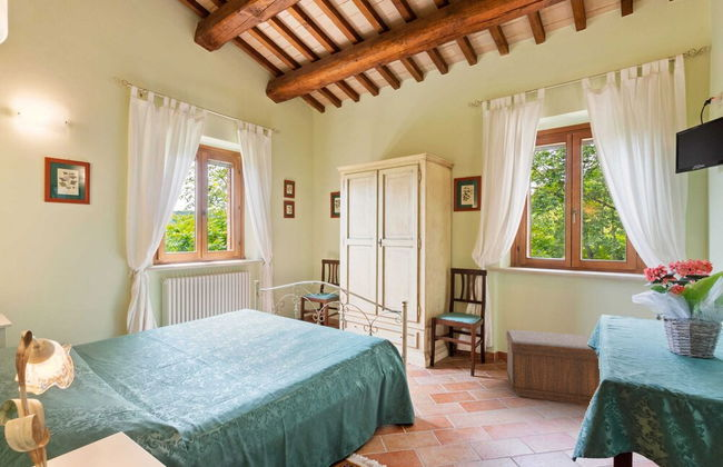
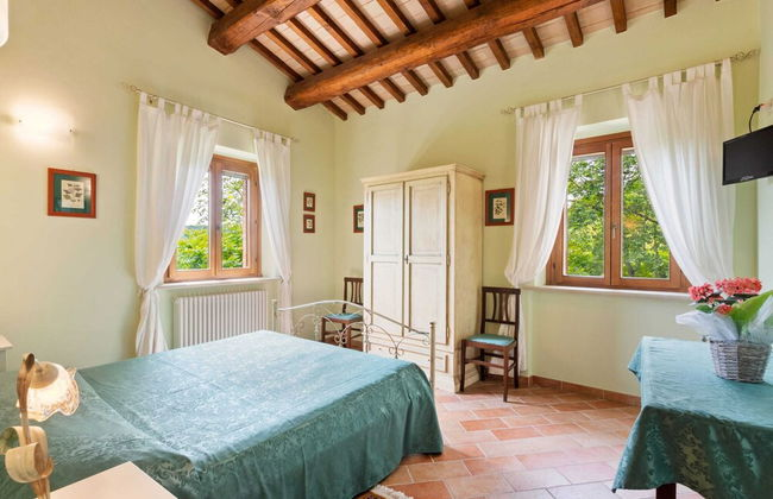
- bench (556, 365)
